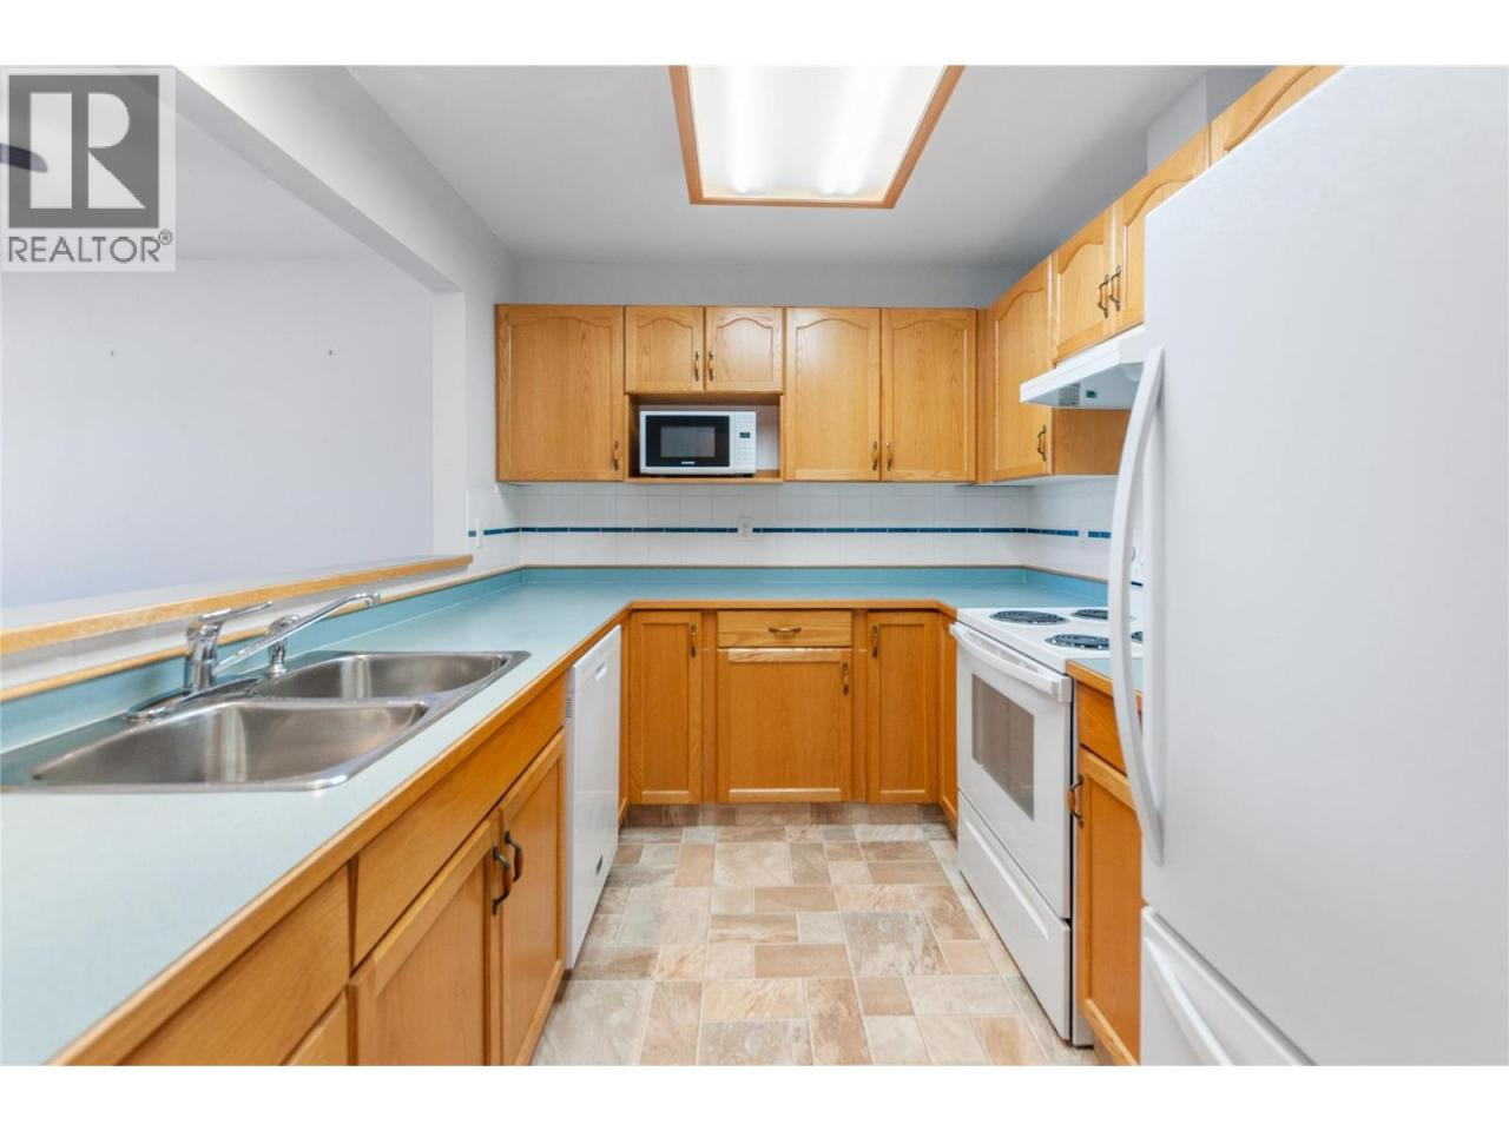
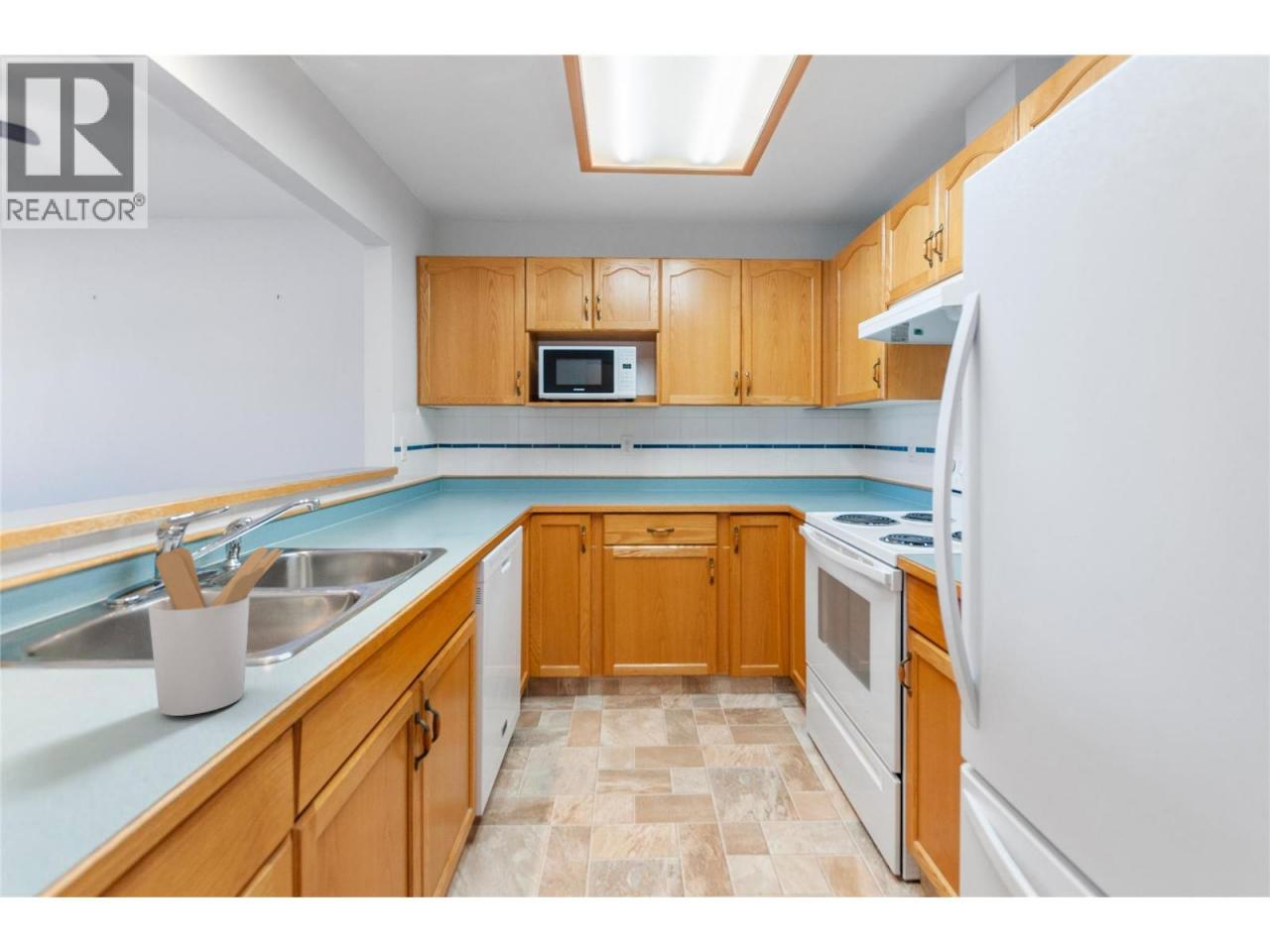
+ utensil holder (223, 621)
